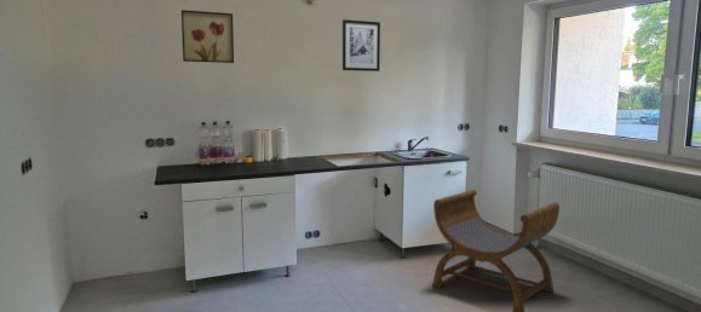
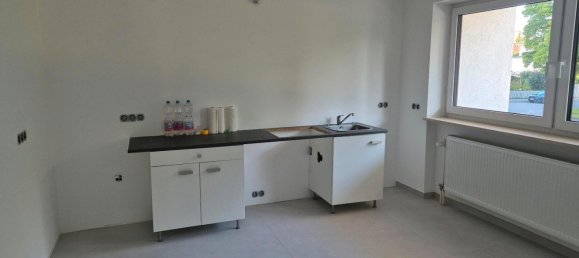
- wall art (361, 46)
- wall art (207, 36)
- stool (494, 244)
